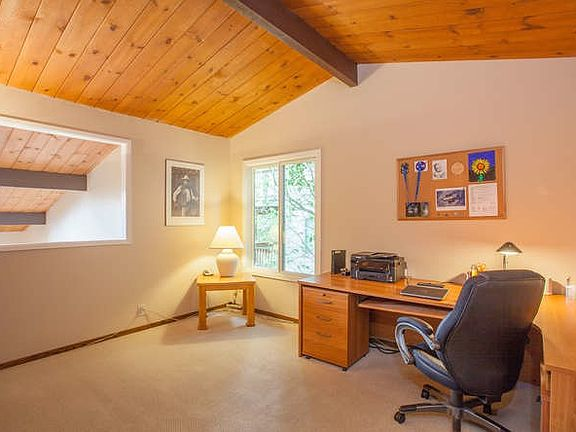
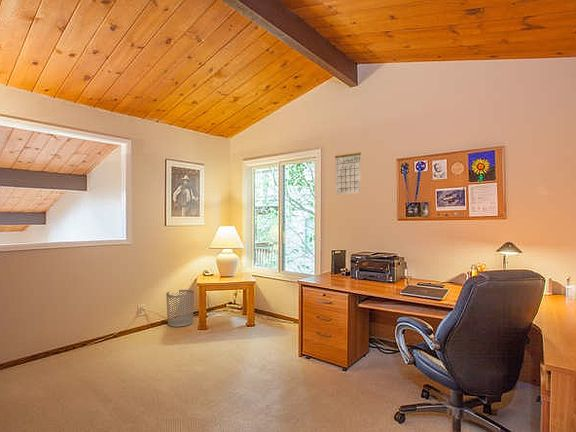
+ calendar (347, 169)
+ waste bin (180, 307)
